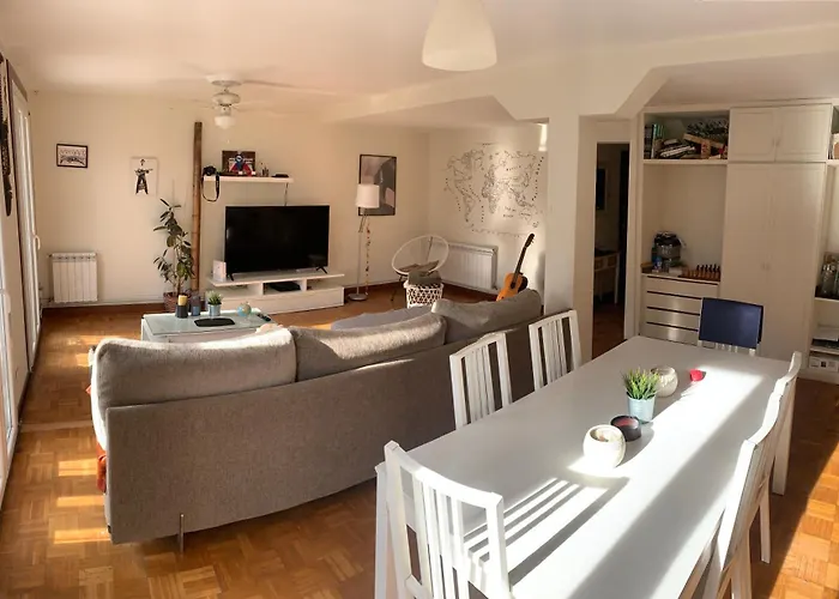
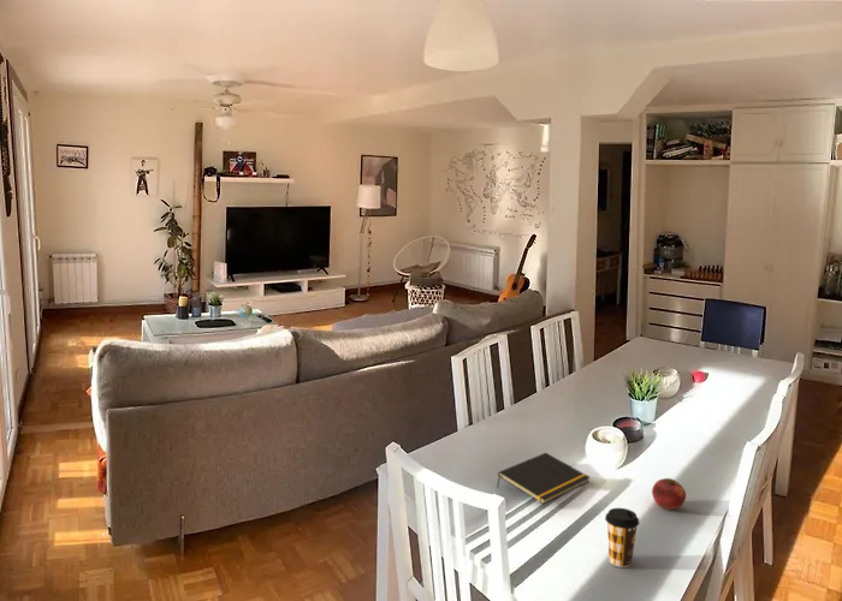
+ notepad (544, 476)
+ fruit (669, 493)
+ coffee cup (621, 537)
